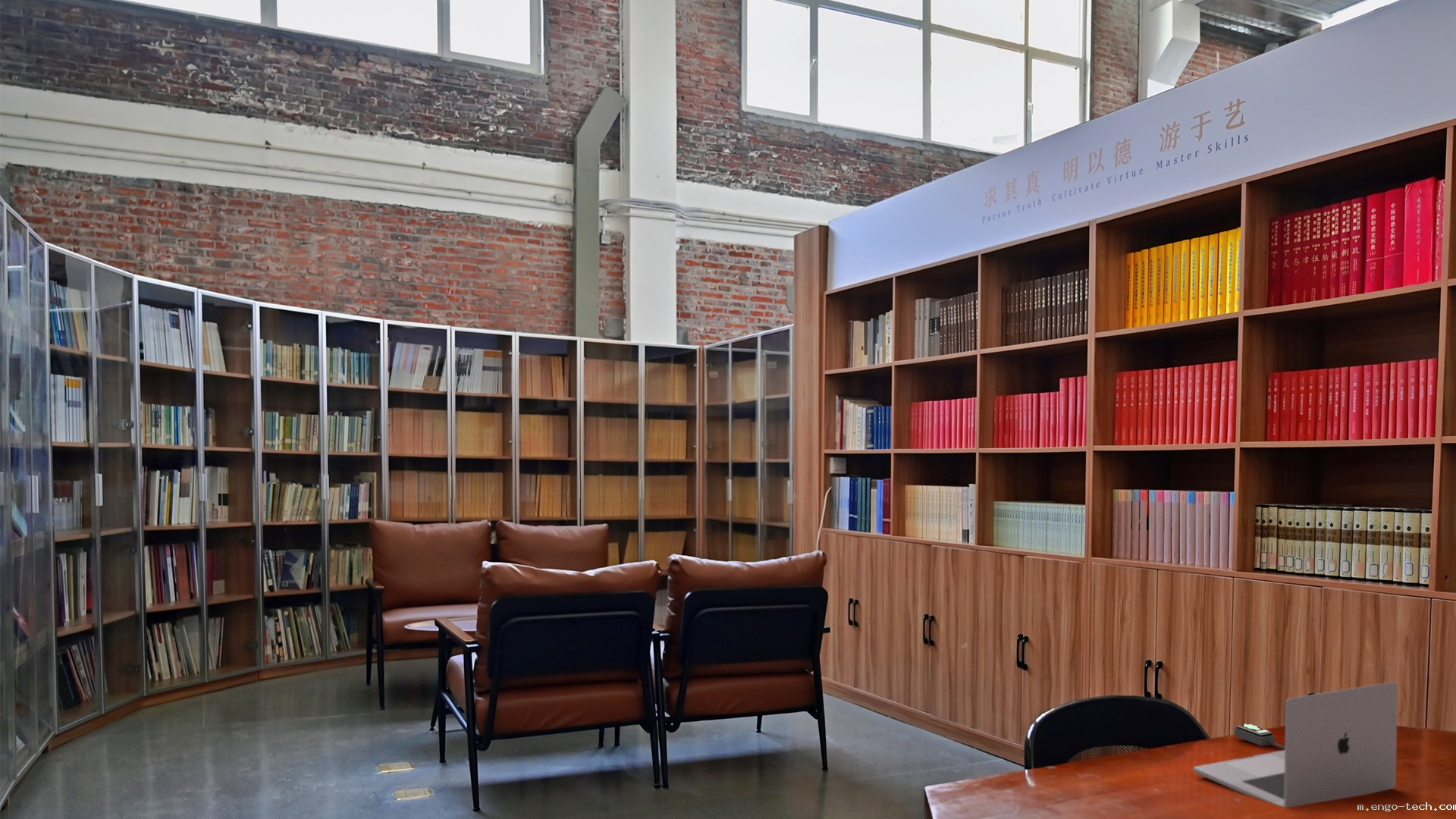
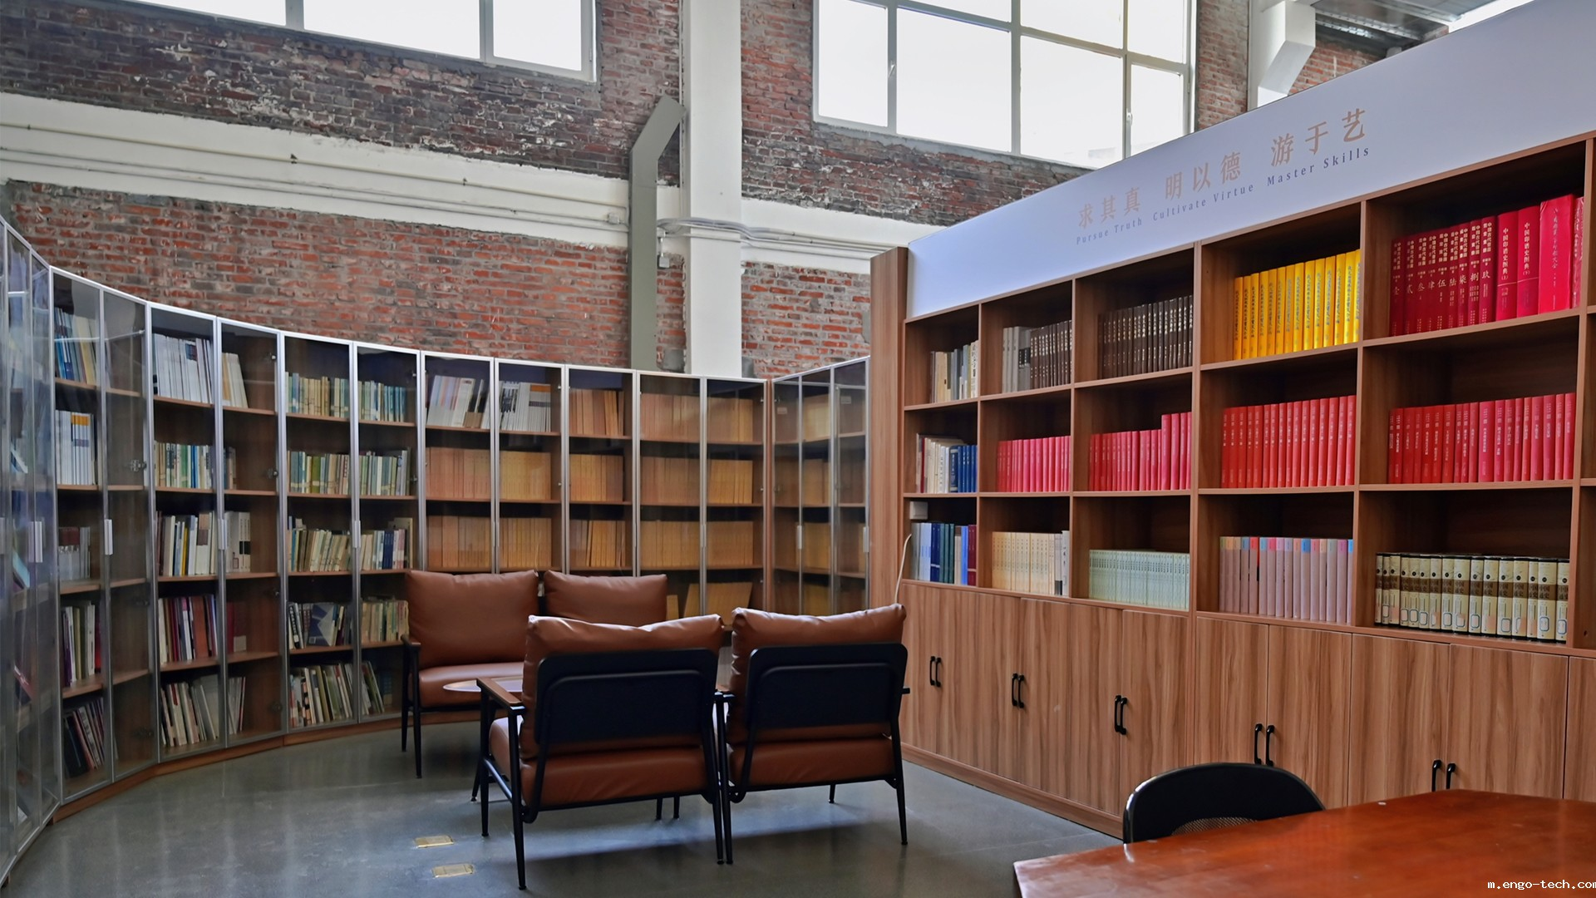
- computer mouse (1266, 738)
- laptop (1293, 728)
